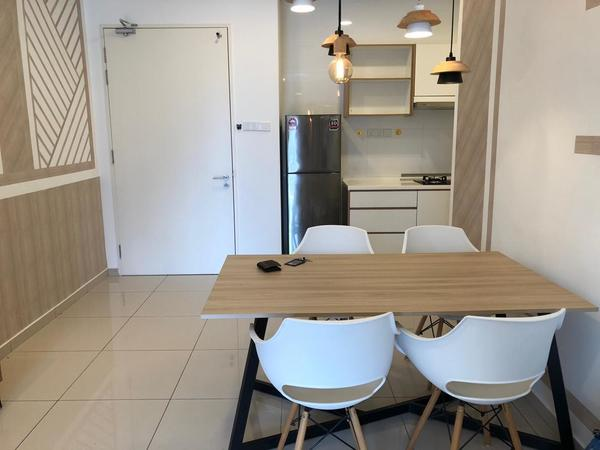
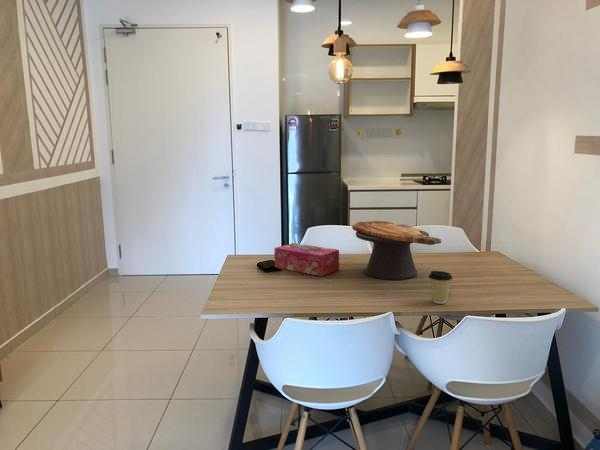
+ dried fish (393, 251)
+ coffee cup (440, 287)
+ tissue box (306, 258)
